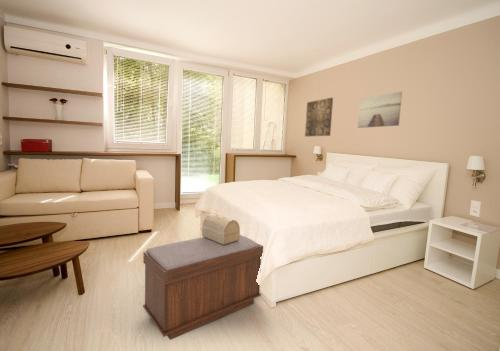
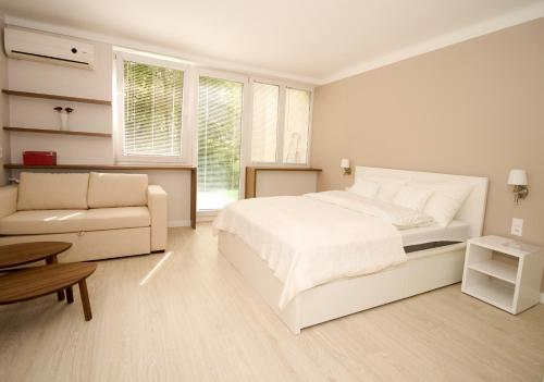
- wall art (378, 111)
- wall art (318, 118)
- decorative box (220, 227)
- bench (205, 276)
